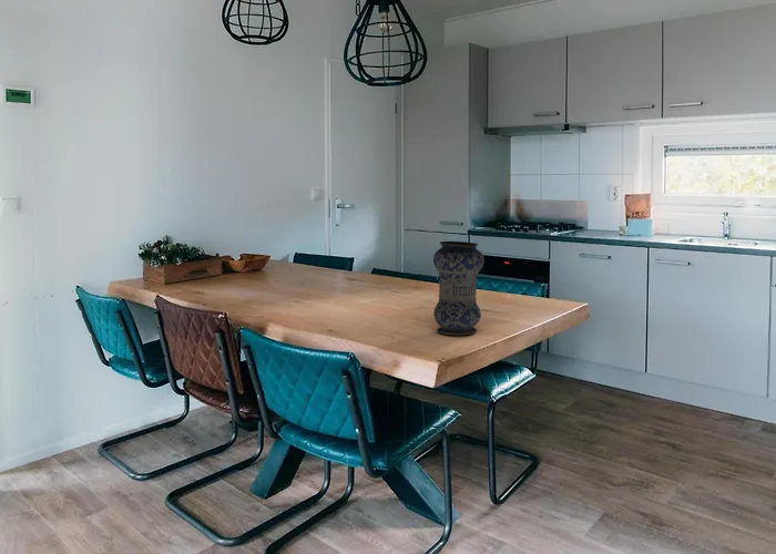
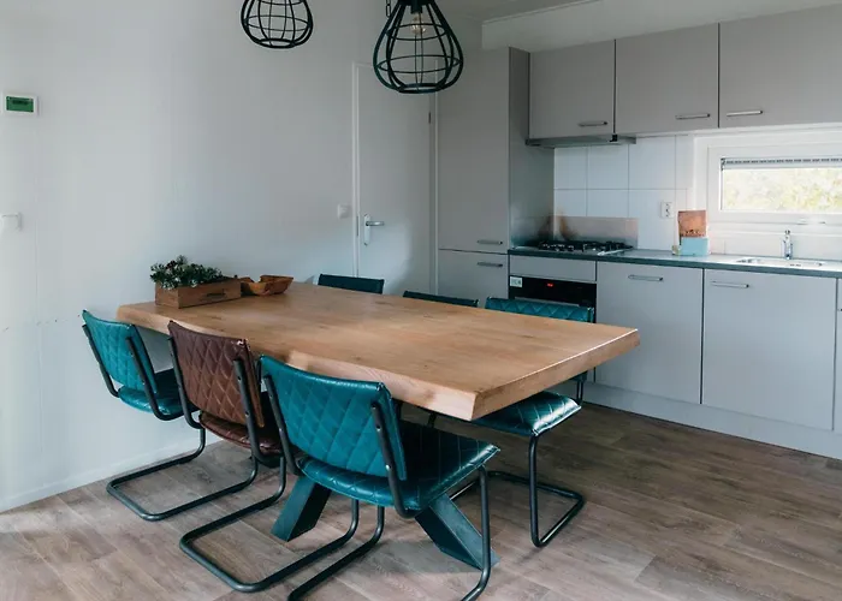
- vase (458, 287)
